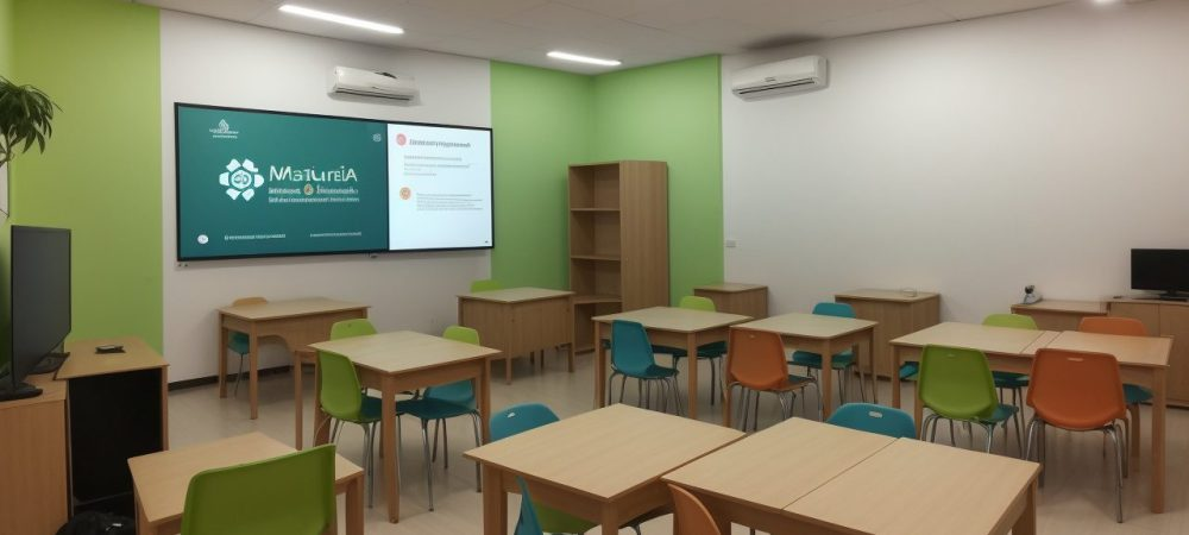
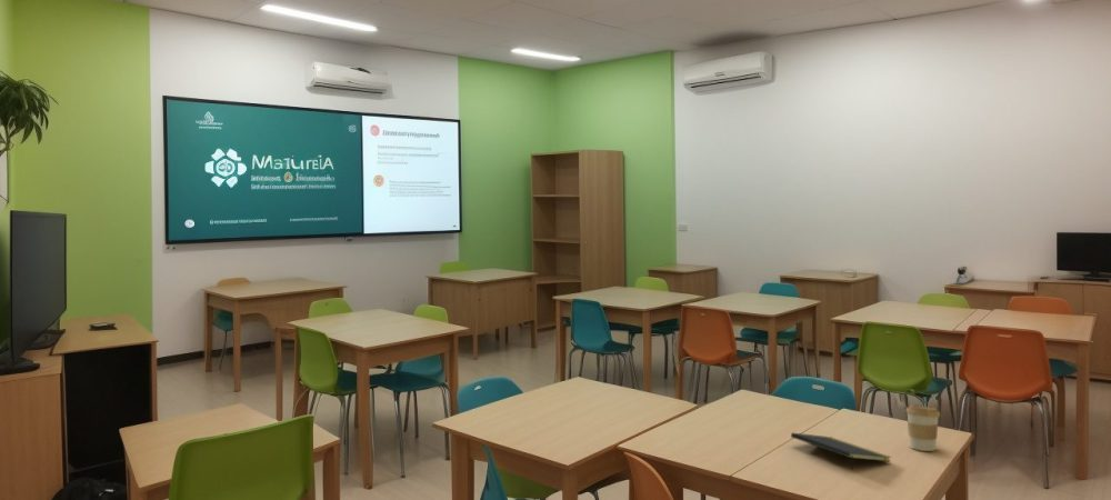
+ coffee cup (922, 427)
+ notepad (839, 447)
